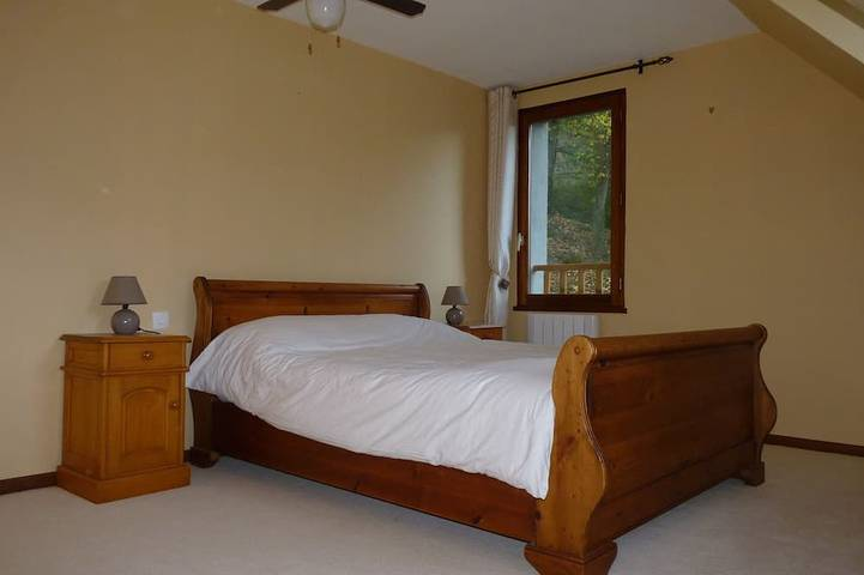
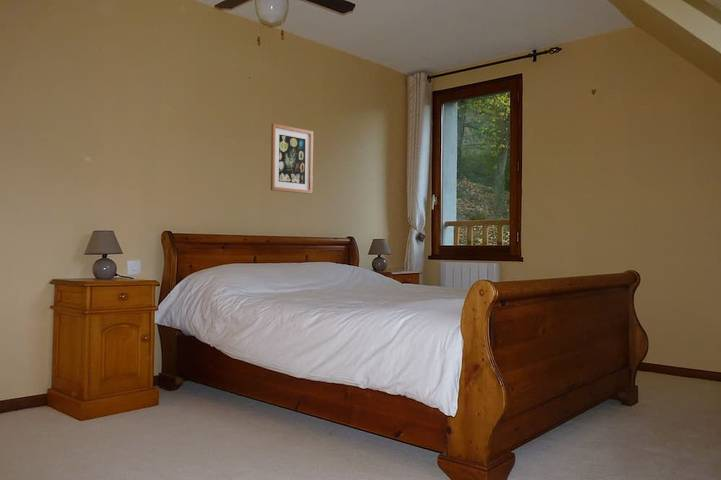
+ wall art (292, 159)
